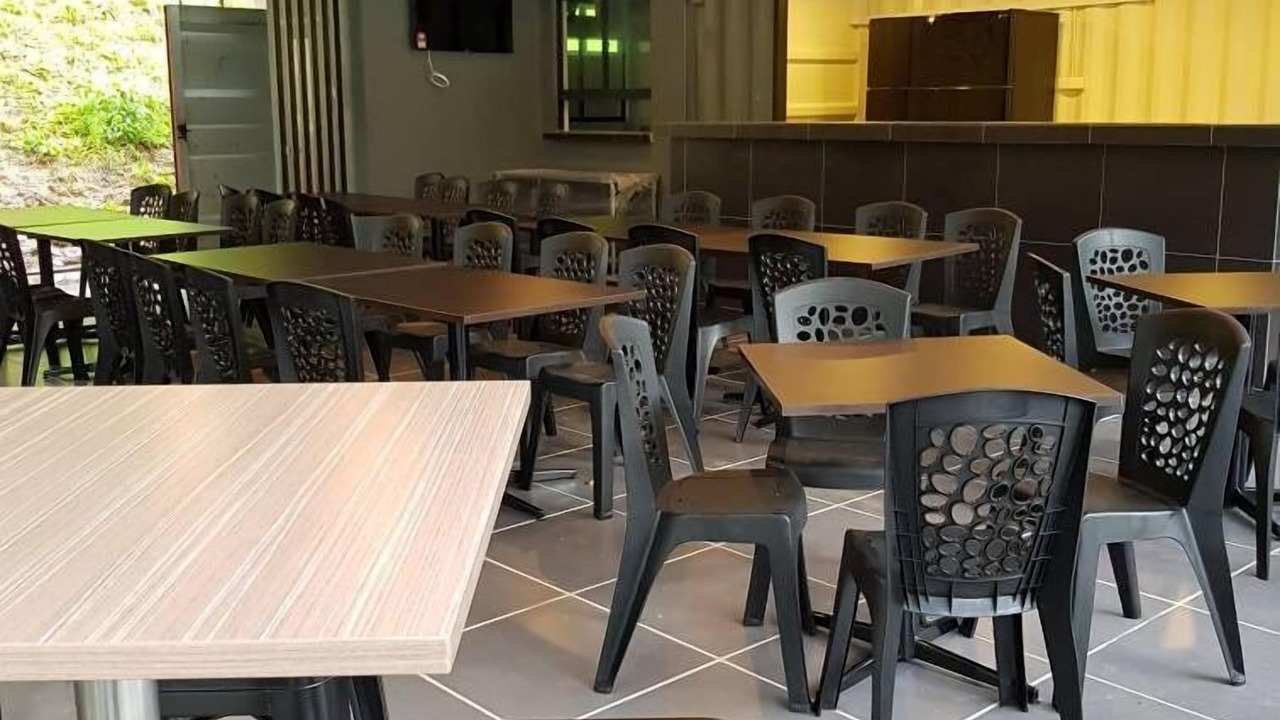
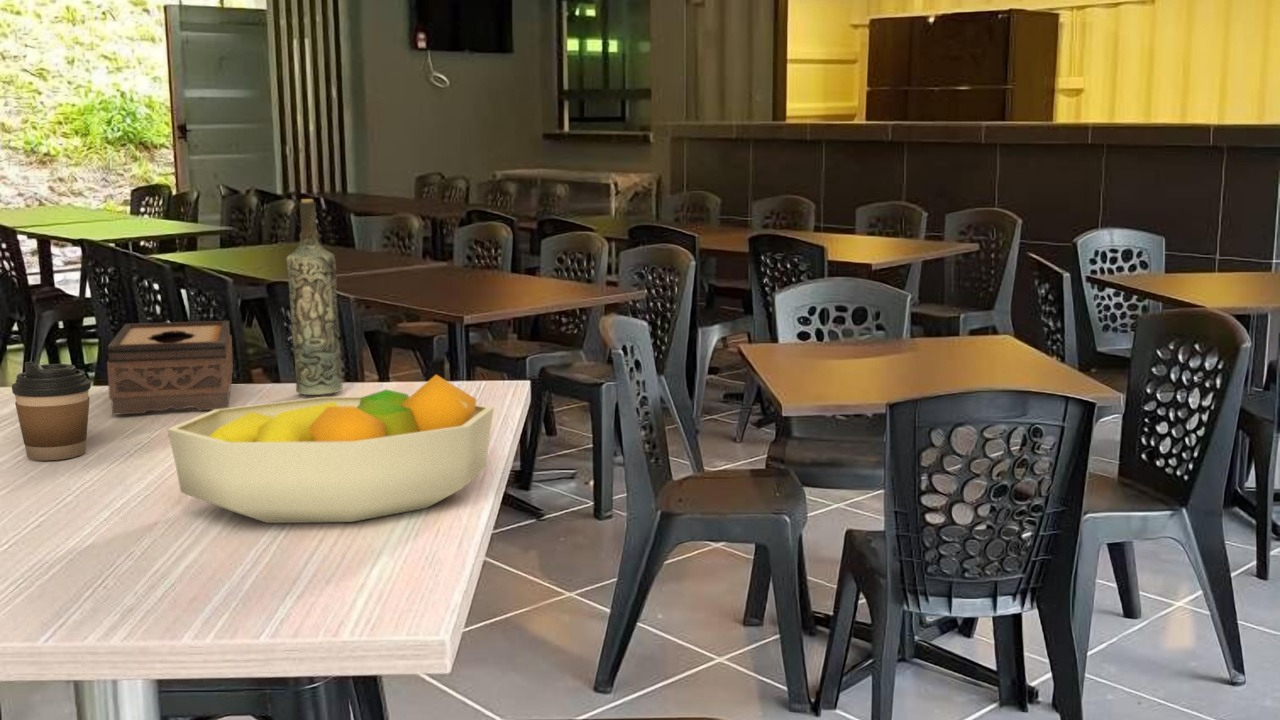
+ coffee cup (53, 407)
+ fruit bowl (338, 440)
+ tissue box (174, 364)
+ bottle (314, 297)
